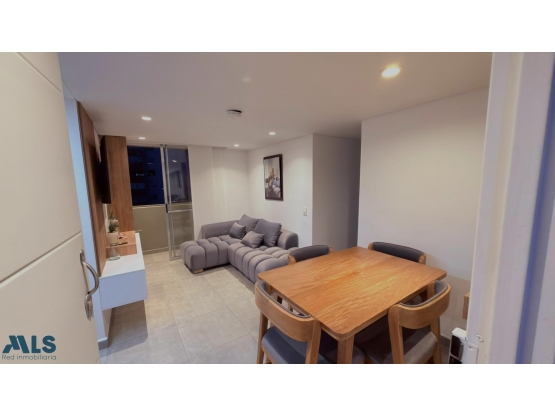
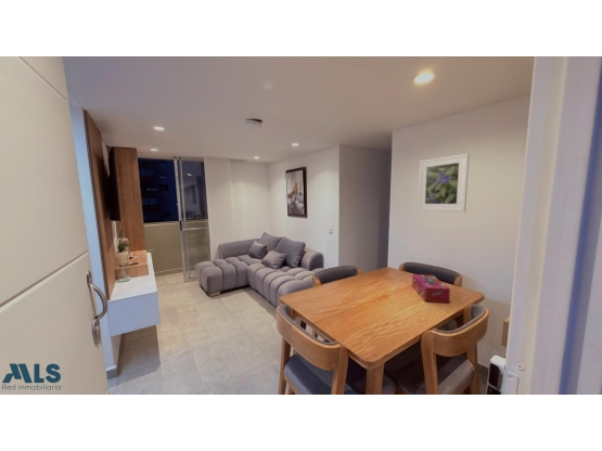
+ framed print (440, 184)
+ tissue box (428, 287)
